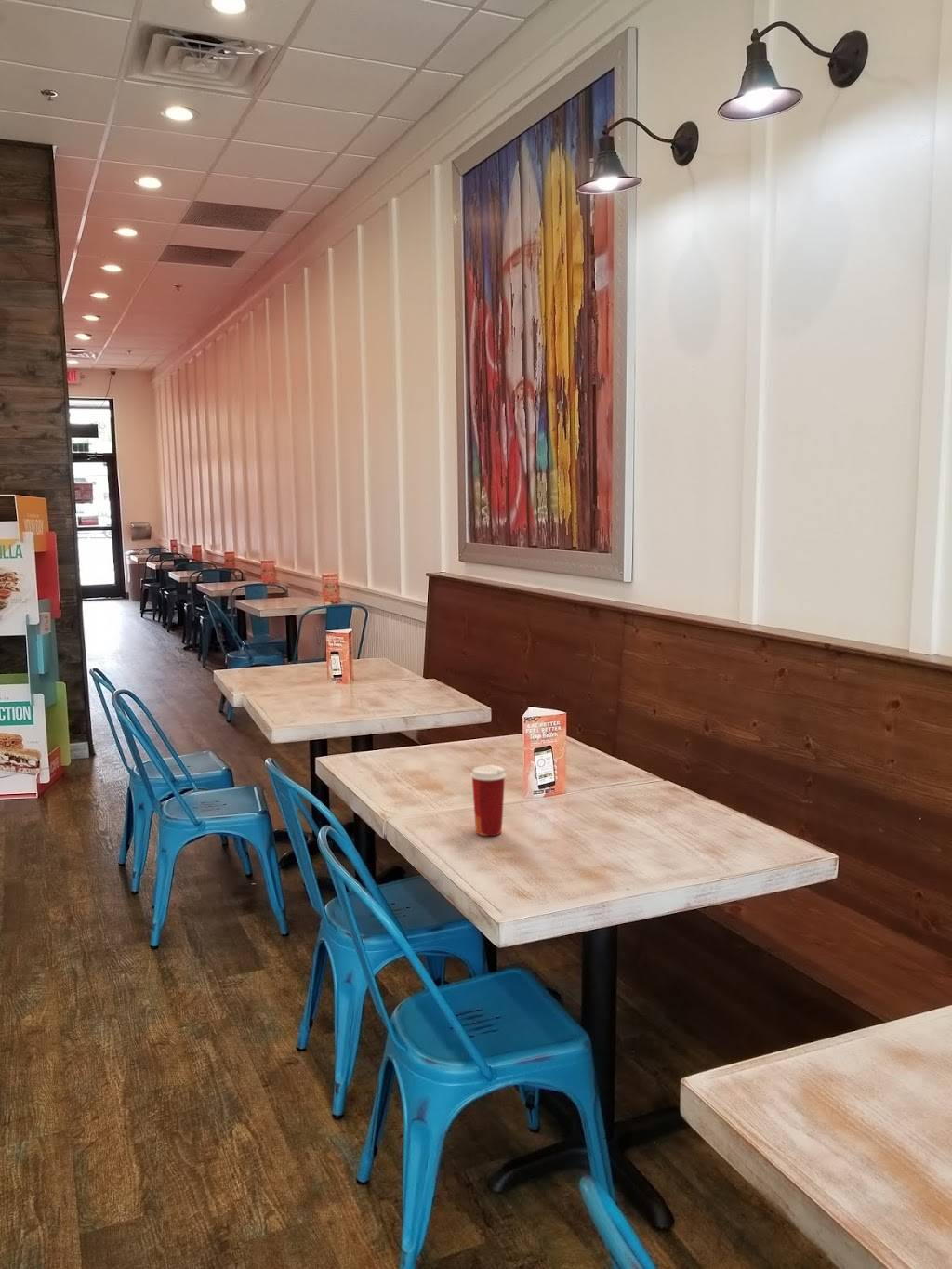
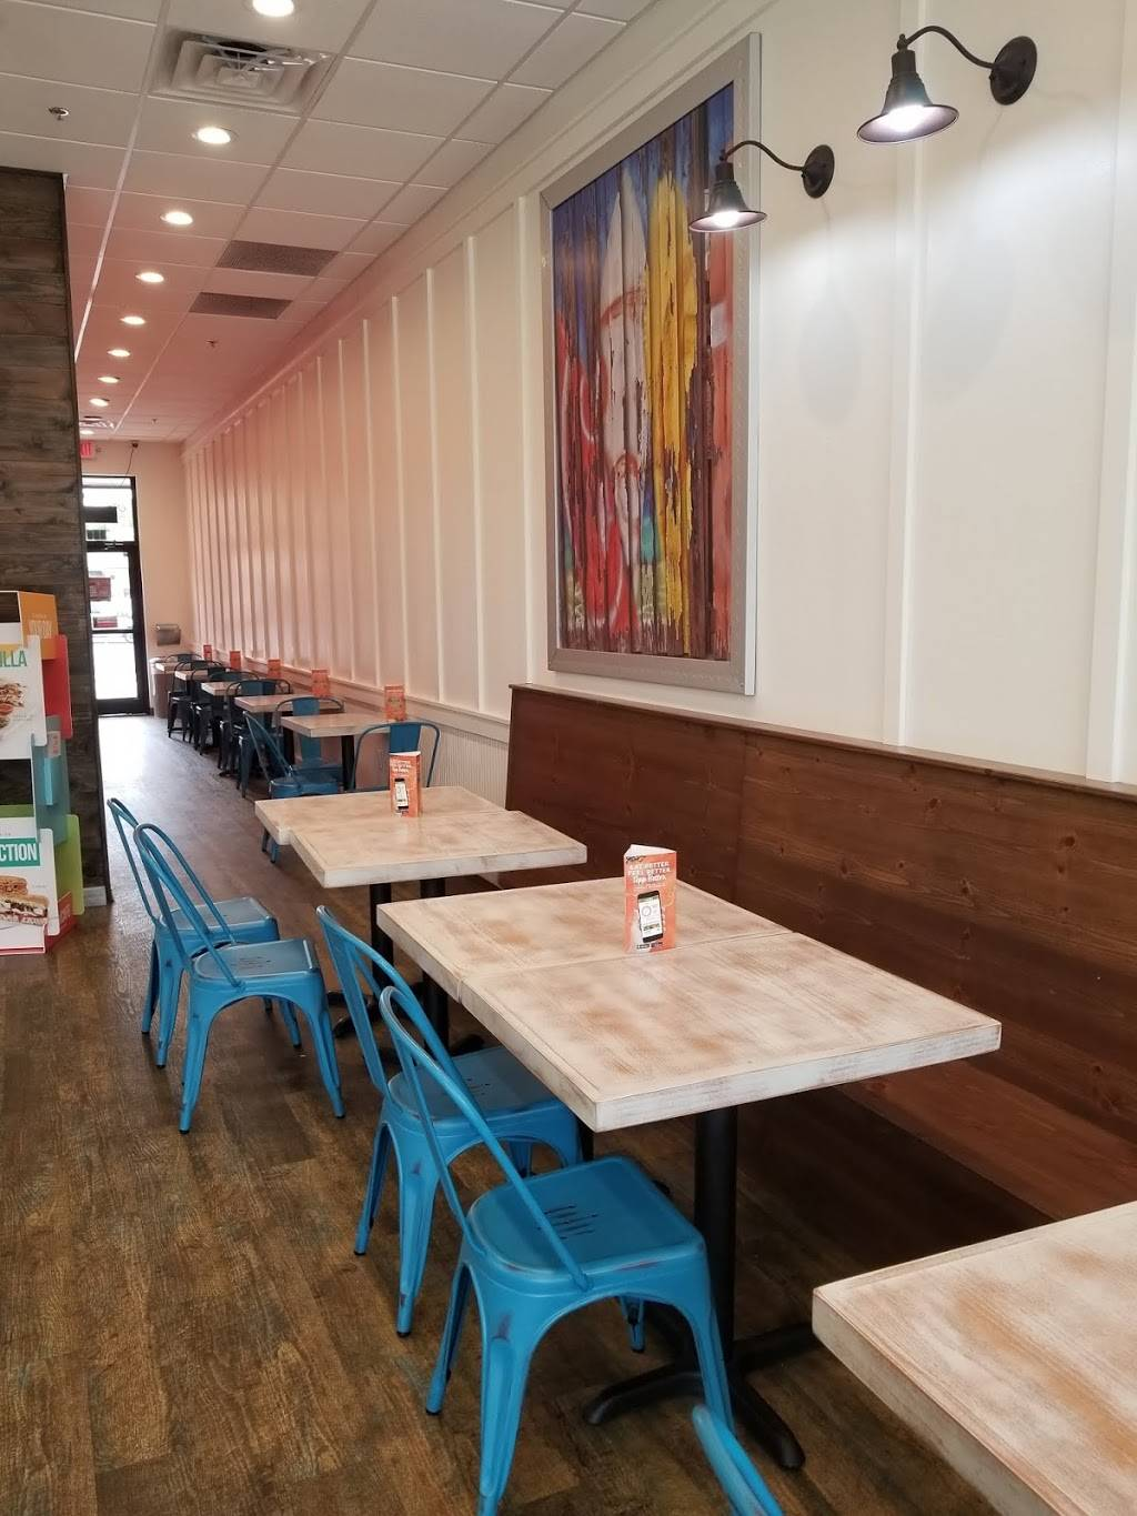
- paper cup (488, 800)
